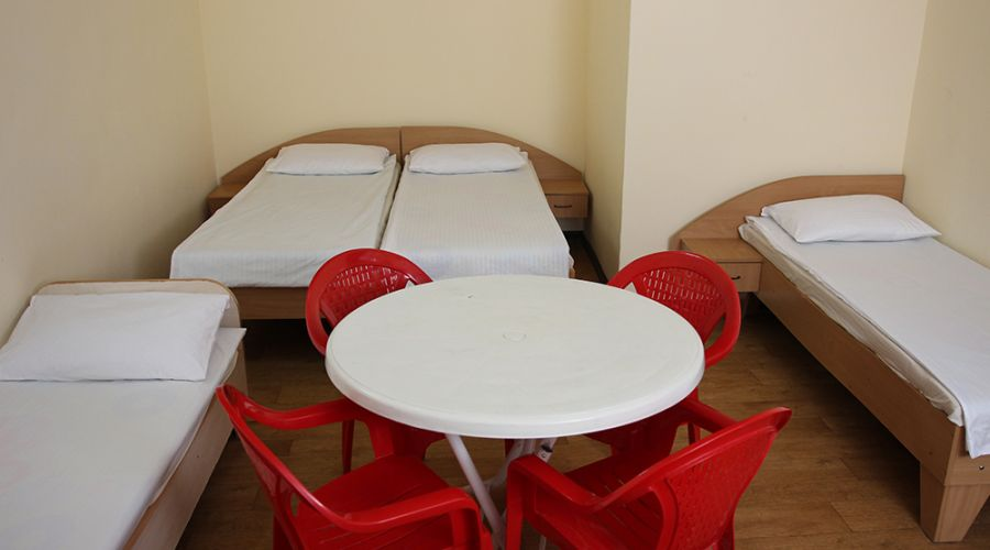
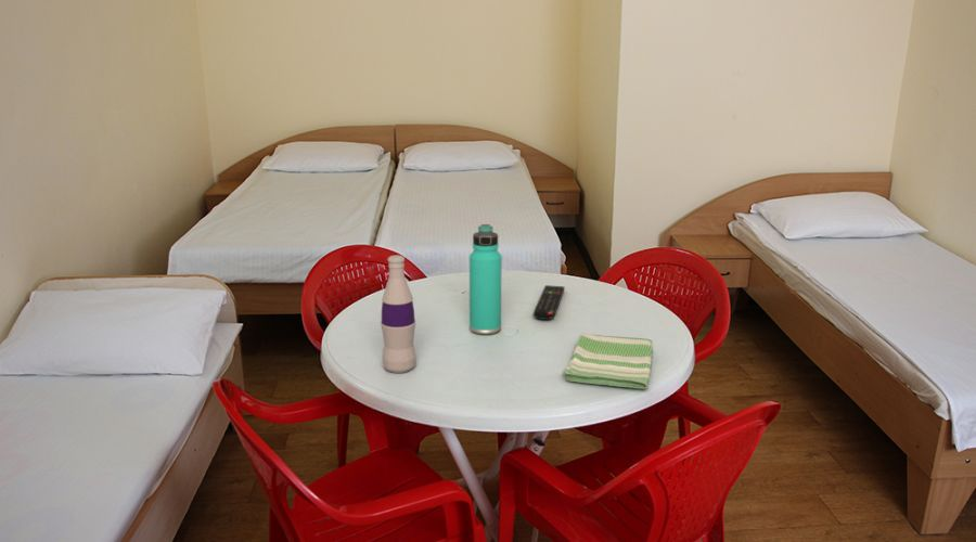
+ bottle (397, 312)
+ remote control (549, 301)
+ dish towel (609, 358)
+ thermos bottle (485, 278)
